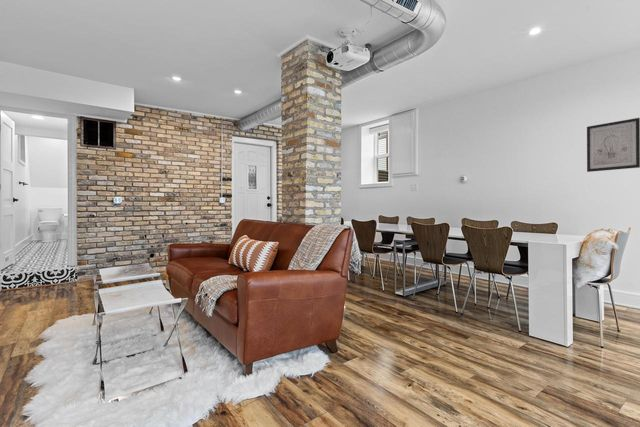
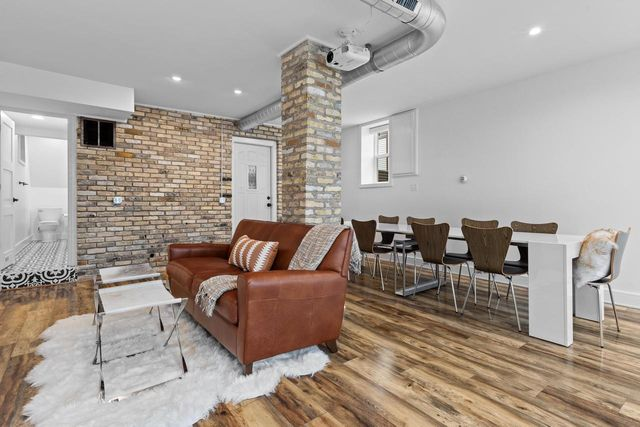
- wall art (612, 146)
